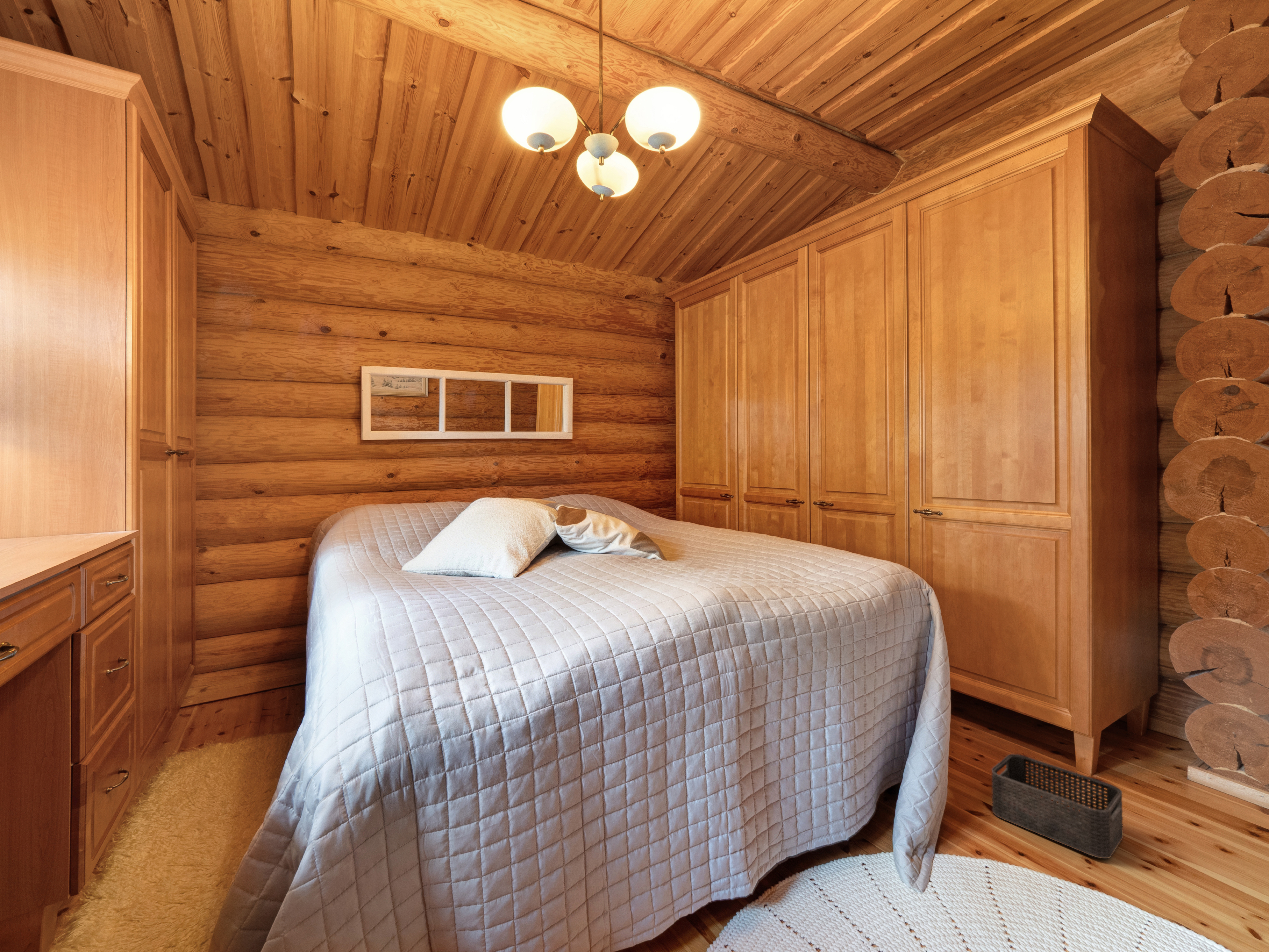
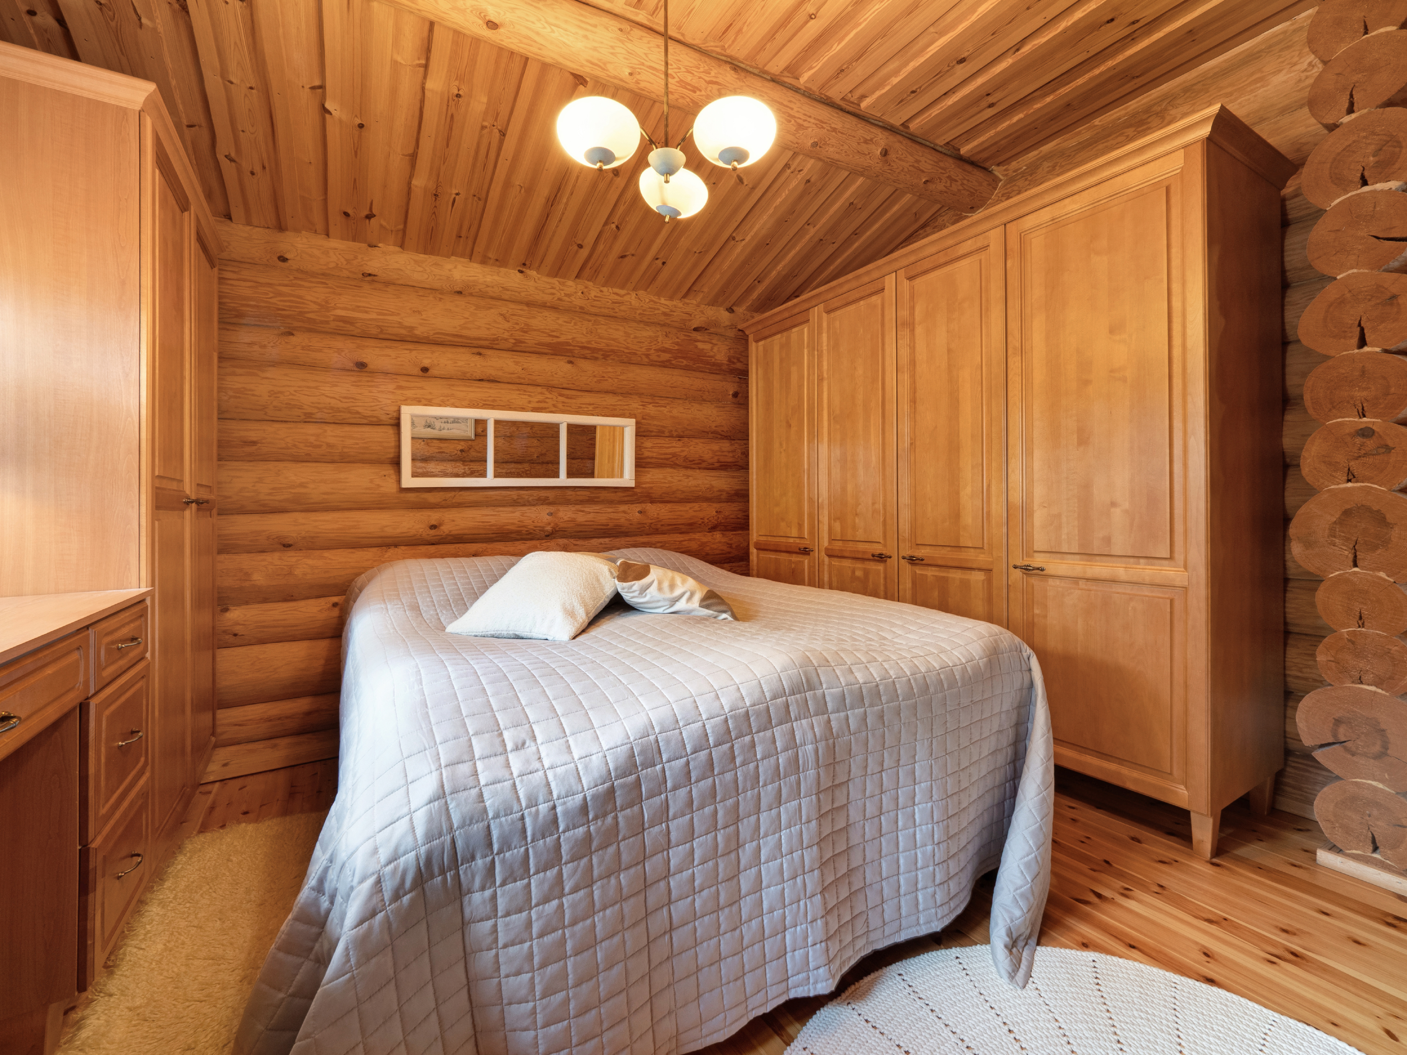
- storage bin (1055, 802)
